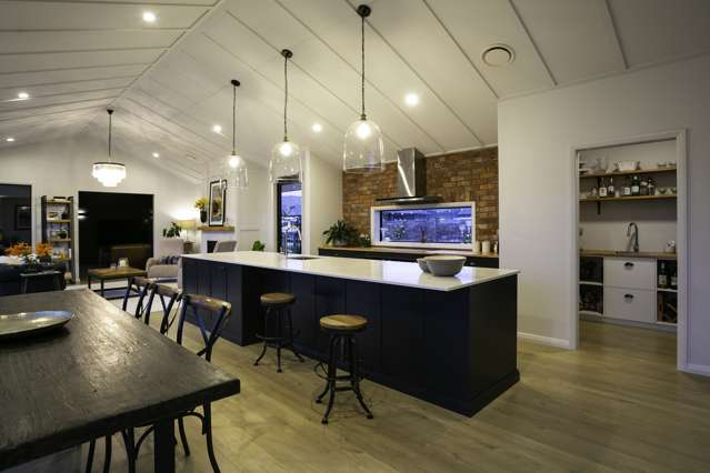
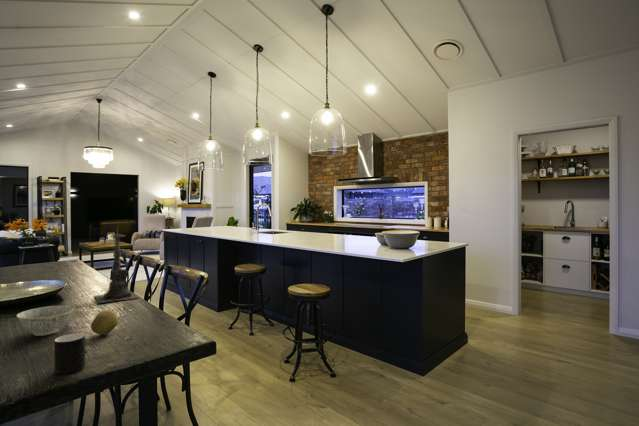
+ cup (70, 351)
+ fruit (104, 322)
+ candle holder (116, 260)
+ bowl (46, 321)
